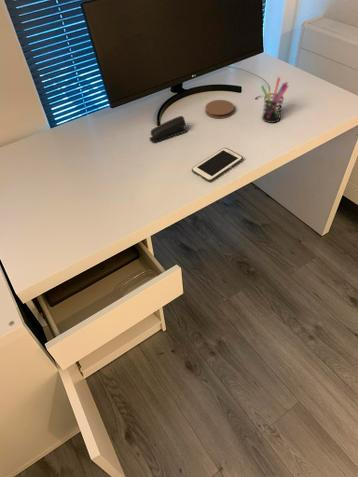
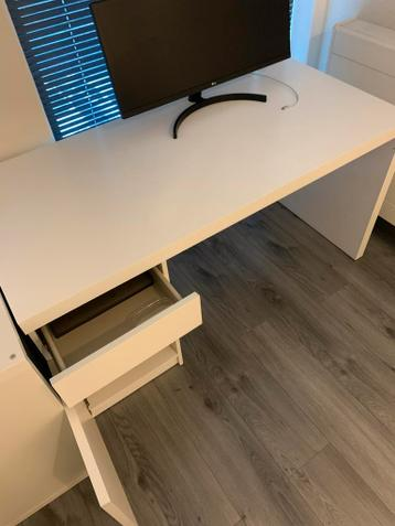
- coaster (219, 108)
- cell phone (217, 164)
- pen holder (271, 100)
- stapler (167, 128)
